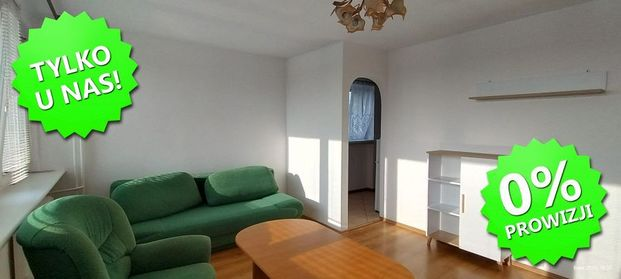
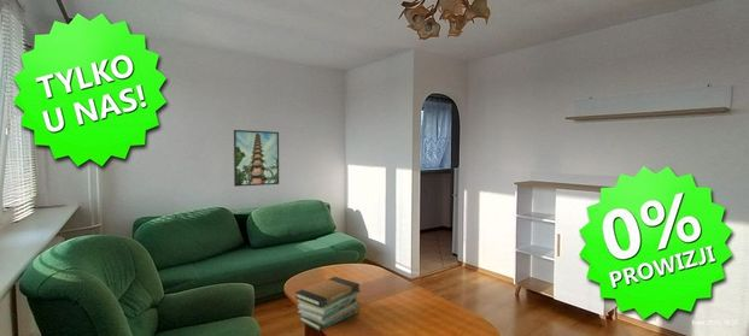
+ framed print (257, 158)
+ book stack (328, 301)
